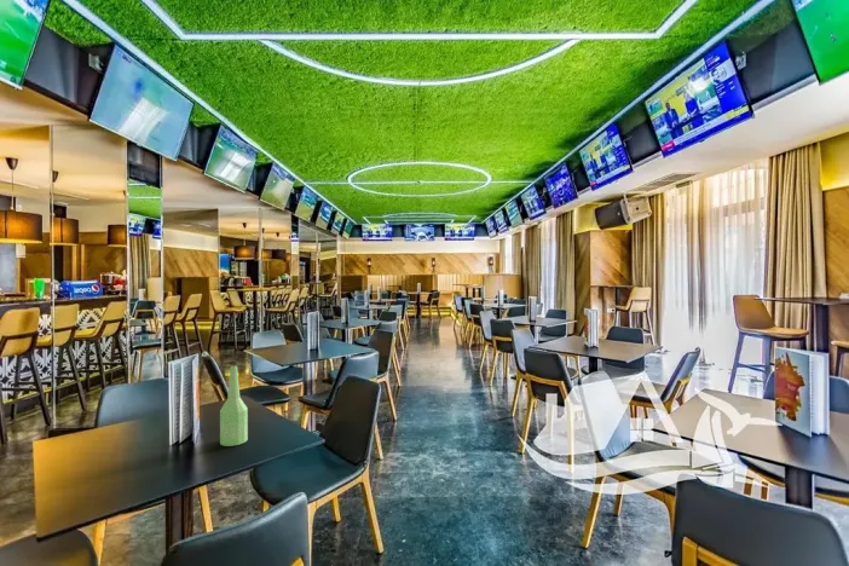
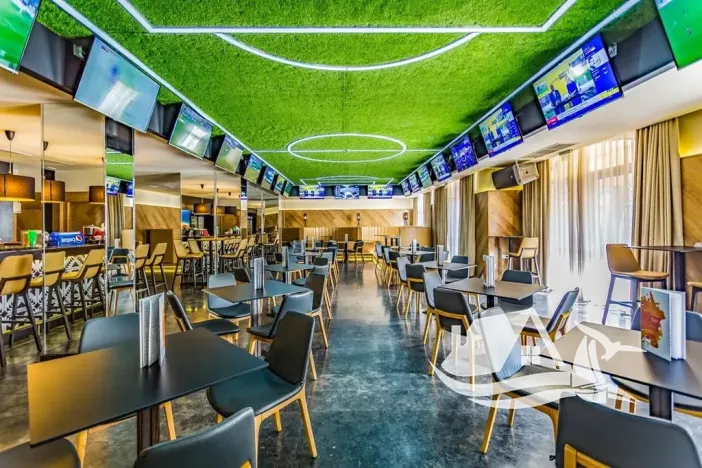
- bottle (233, 403)
